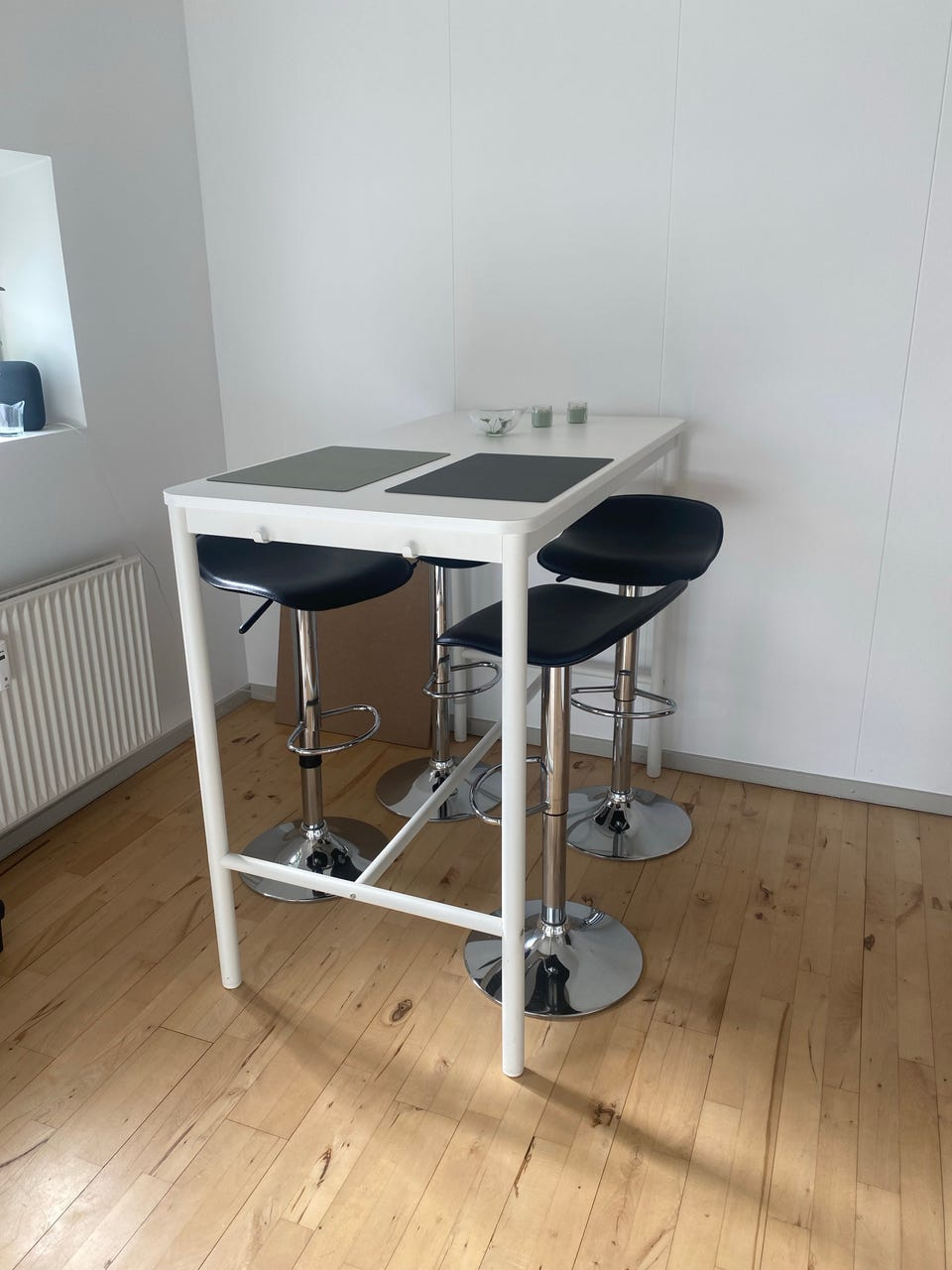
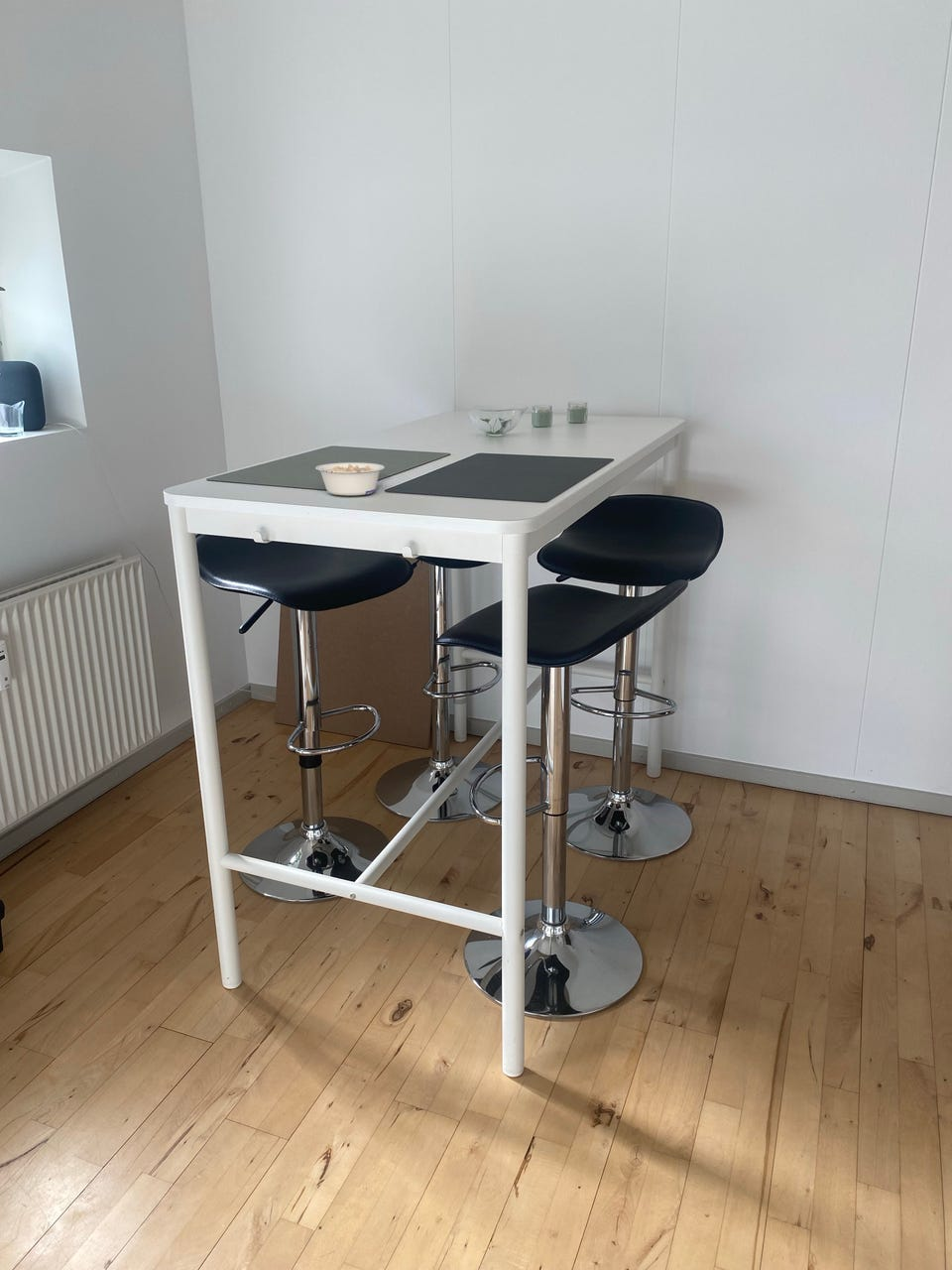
+ legume (352, 477)
